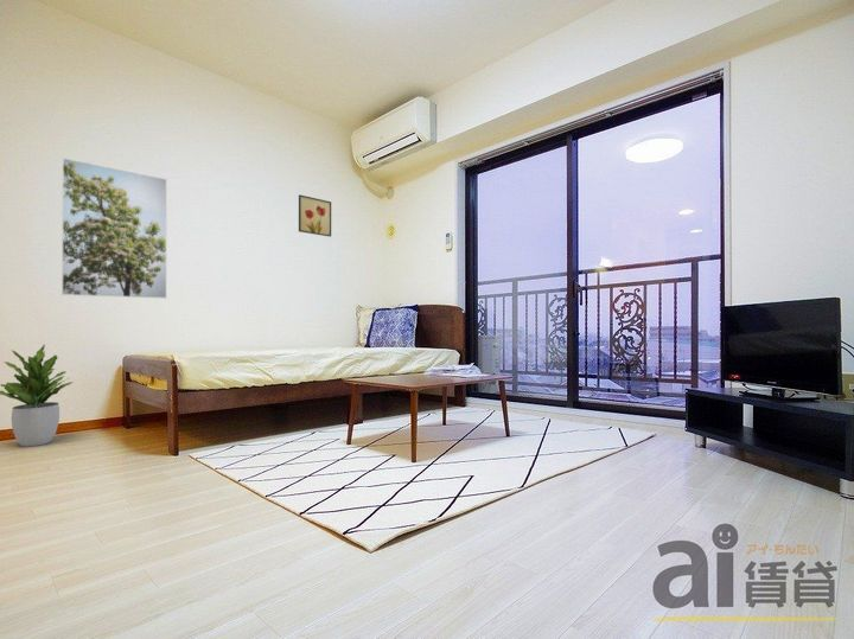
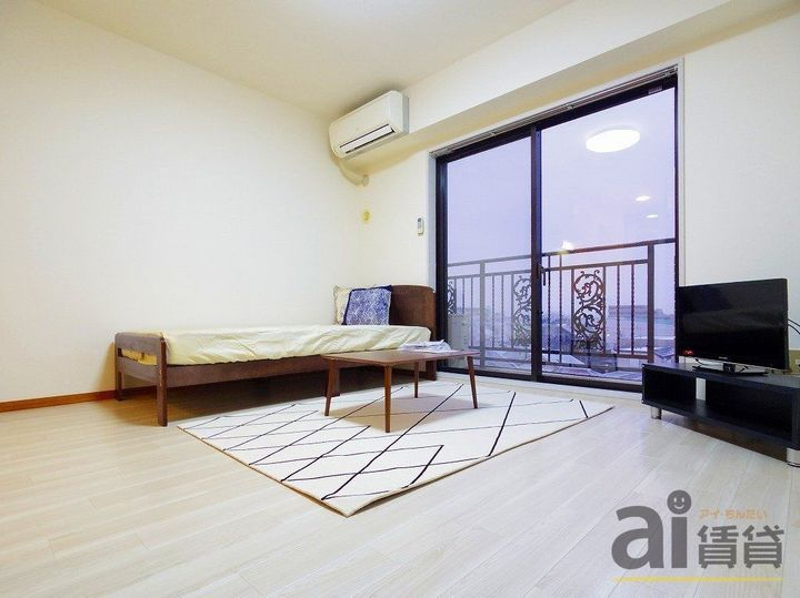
- wall art (314, 216)
- potted plant (33, 394)
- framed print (117, 232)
